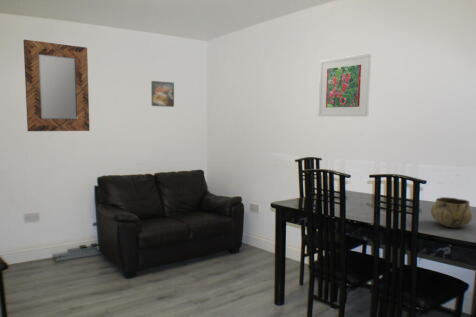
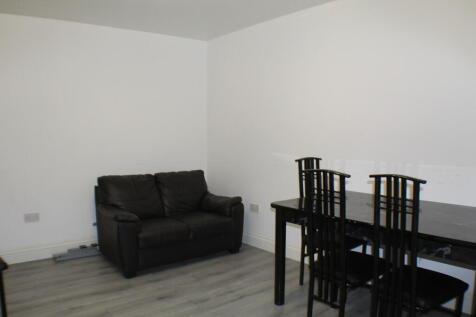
- decorative bowl (451, 212)
- home mirror (58, 88)
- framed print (343, 87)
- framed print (162, 94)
